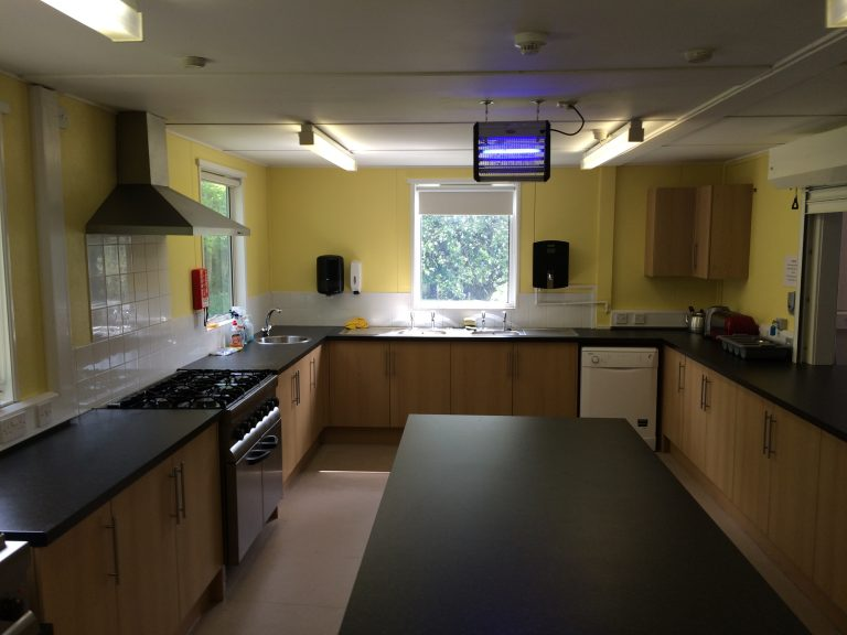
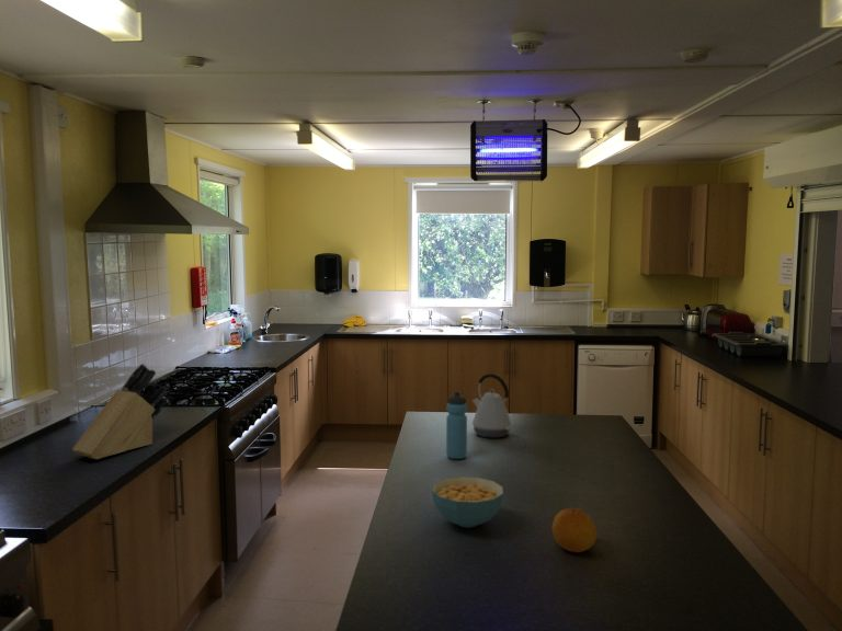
+ knife block (124, 408)
+ kettle (490, 403)
+ fruit (573, 528)
+ water bottle (456, 424)
+ cereal bowl (467, 505)
